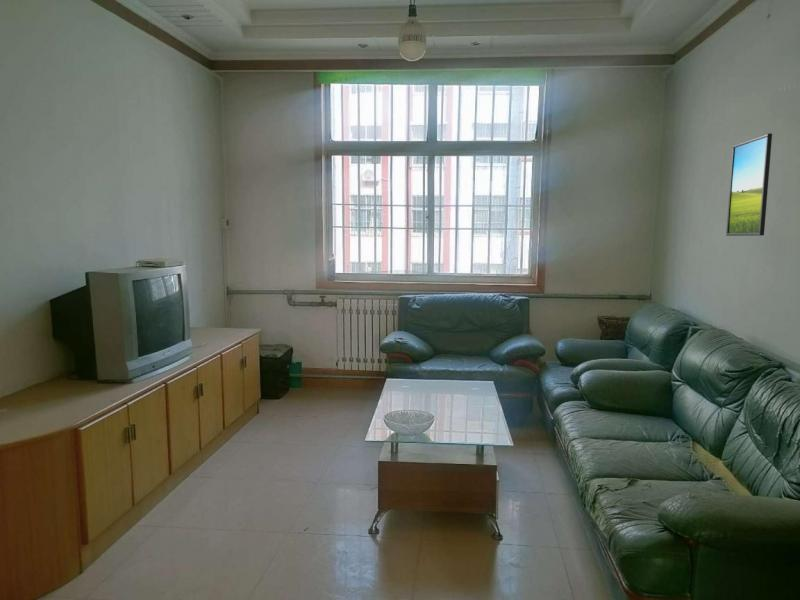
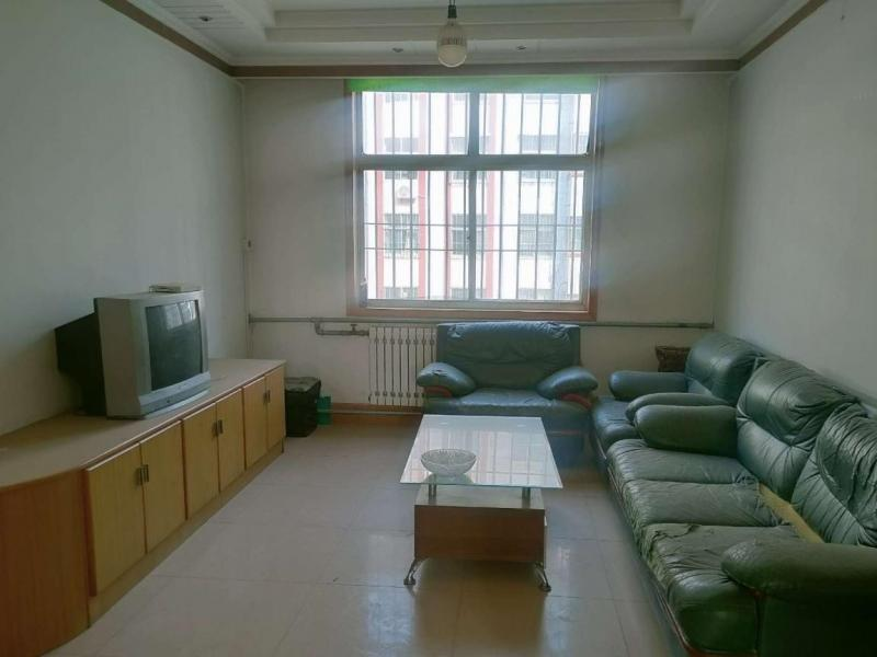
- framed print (747, 188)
